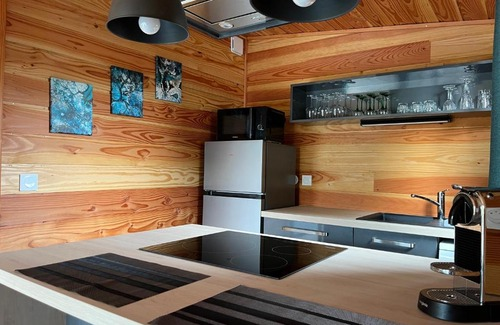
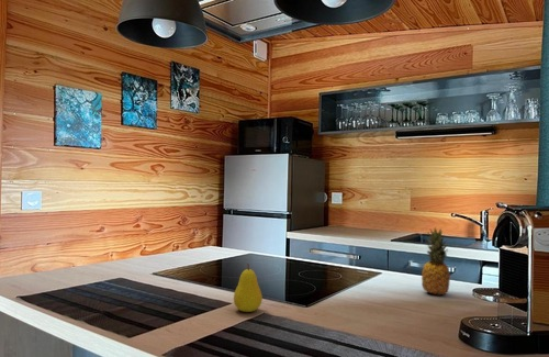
+ fruit (436, 259)
+ fruit (247, 286)
